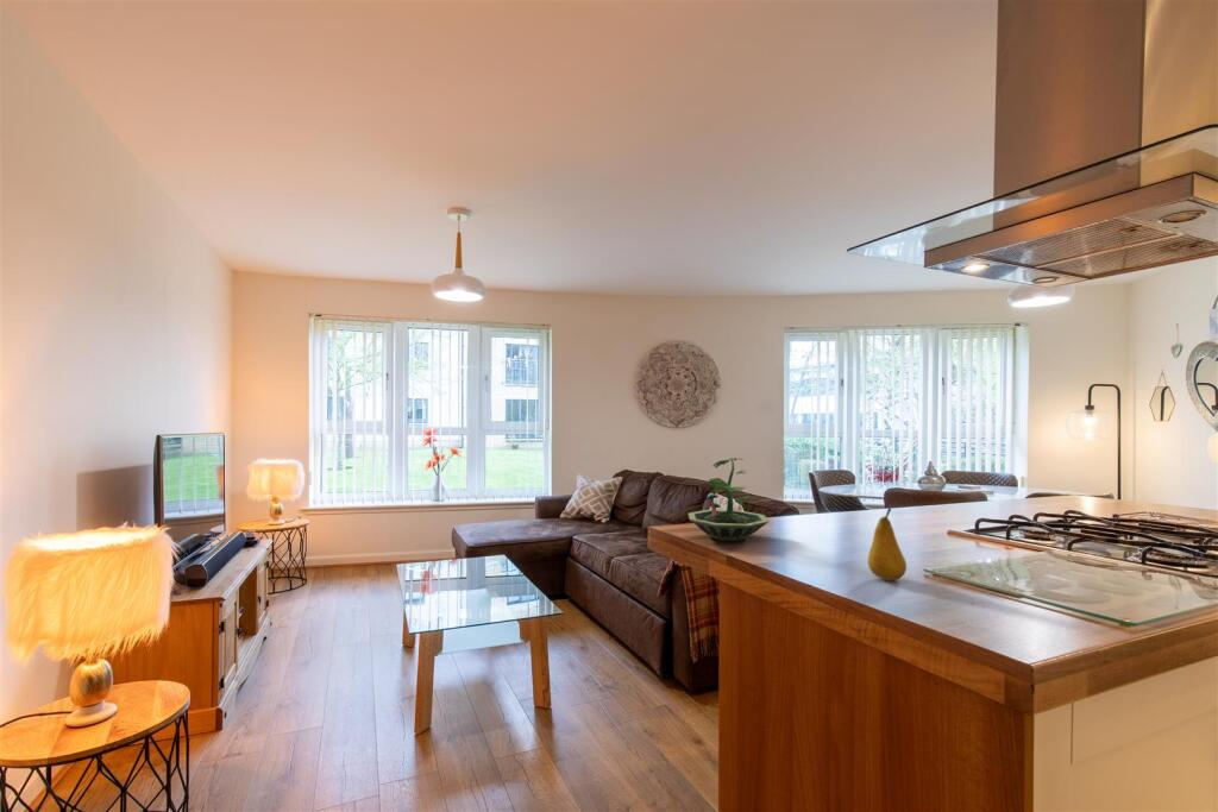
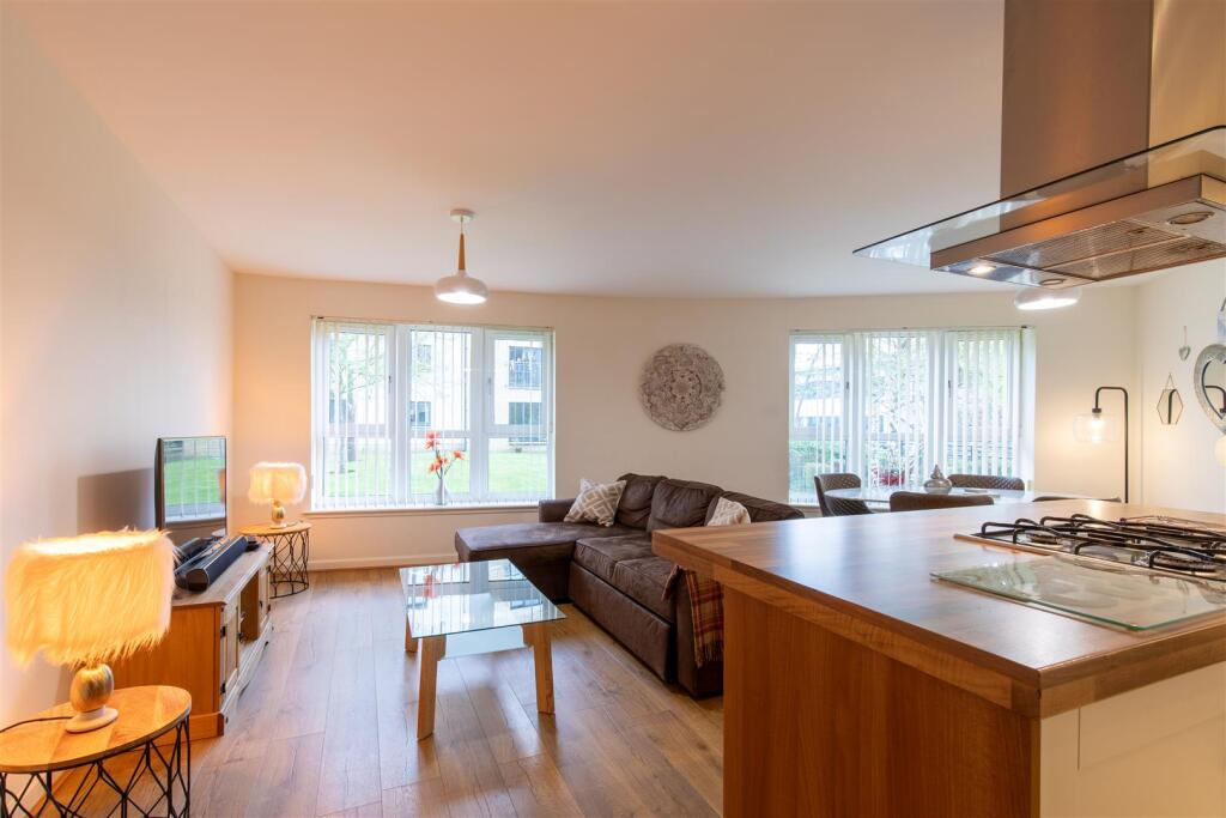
- fruit (886, 542)
- terrarium (730, 472)
